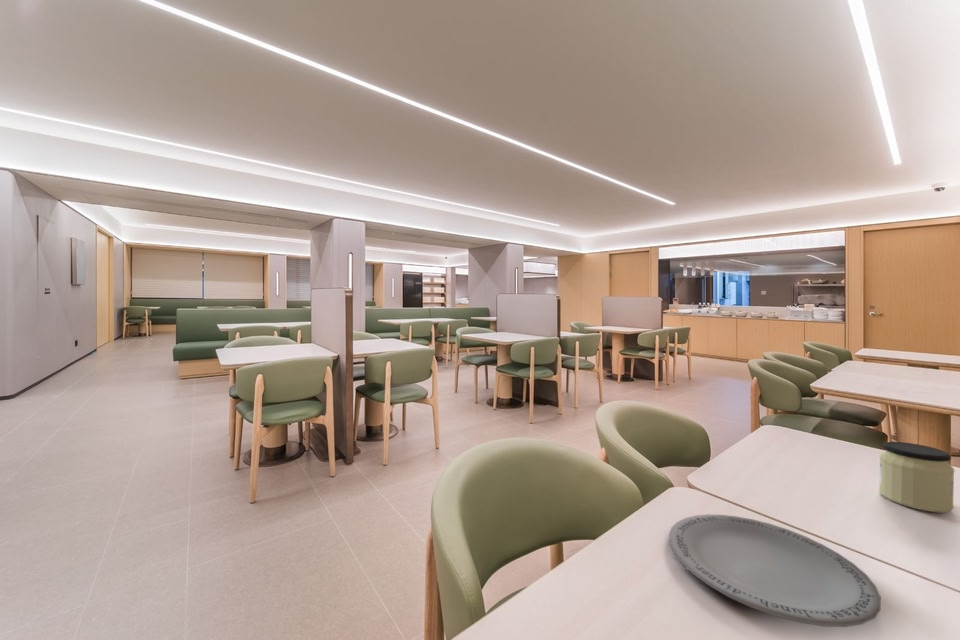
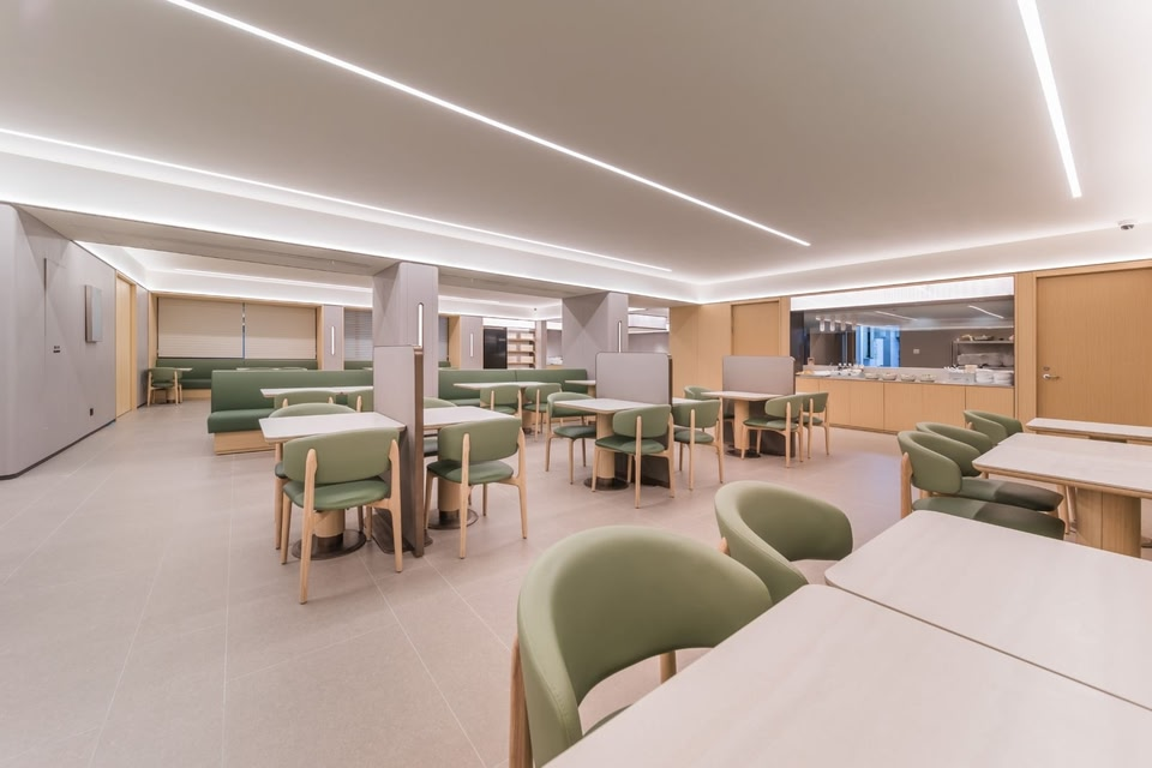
- plate (761, 562)
- jar (914, 474)
